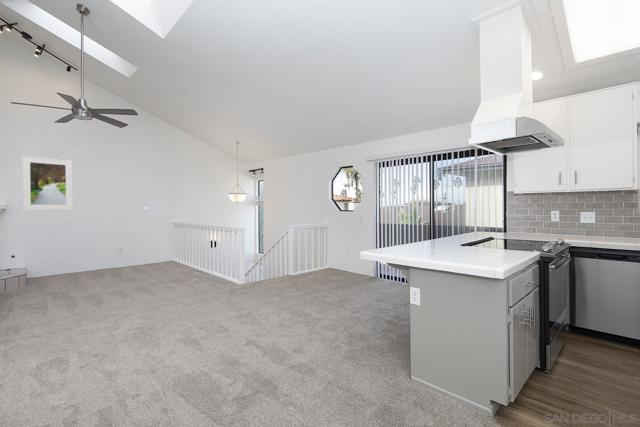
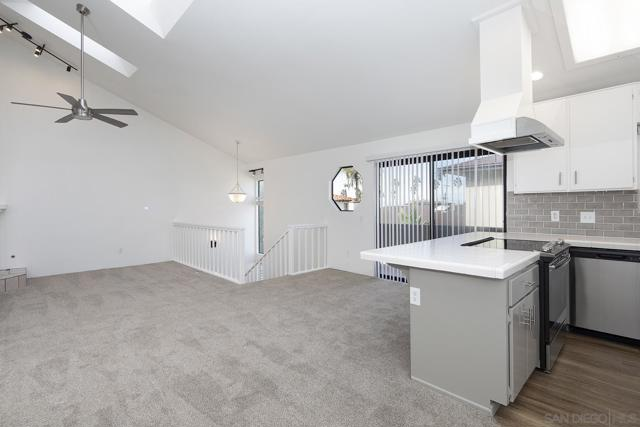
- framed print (48, 184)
